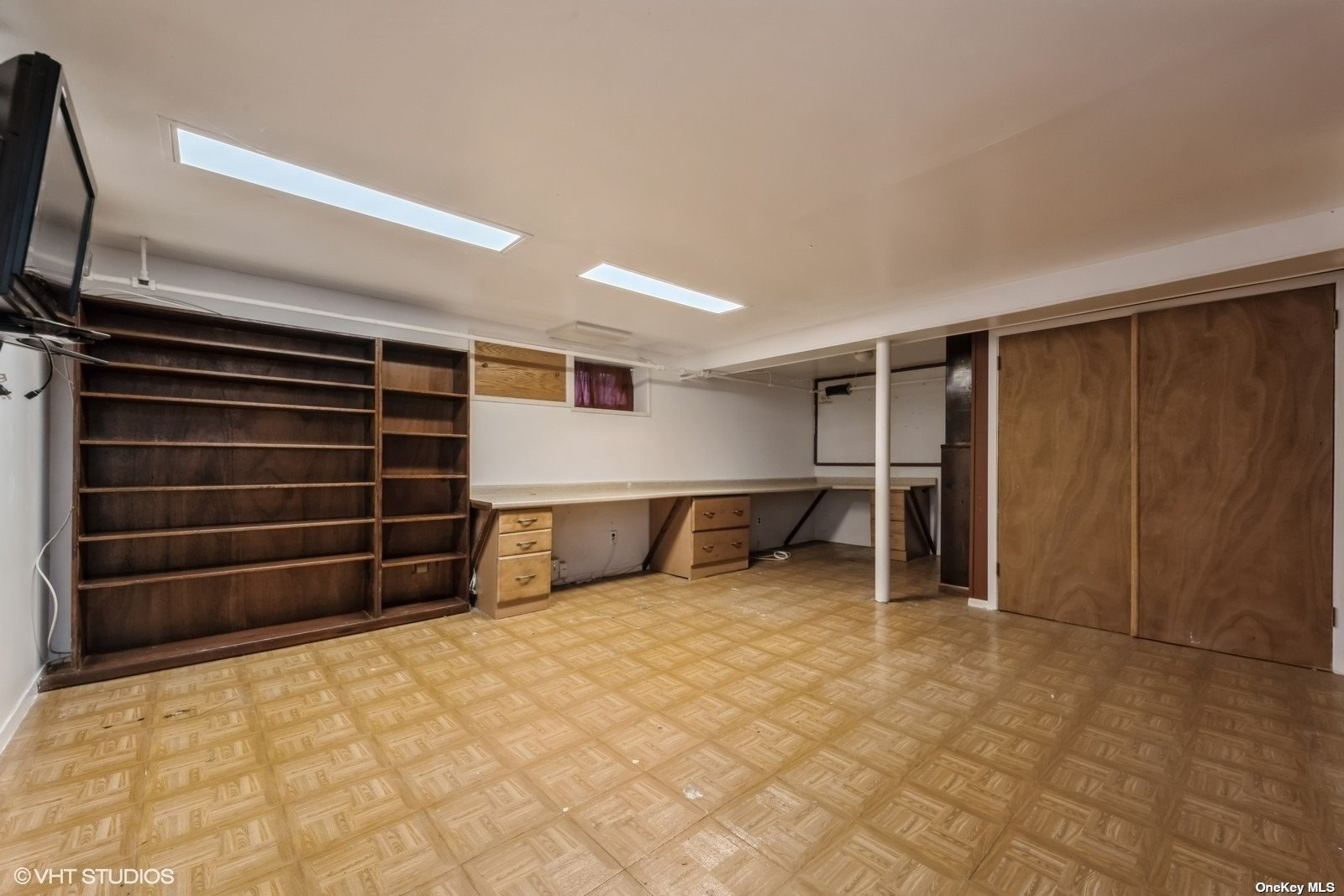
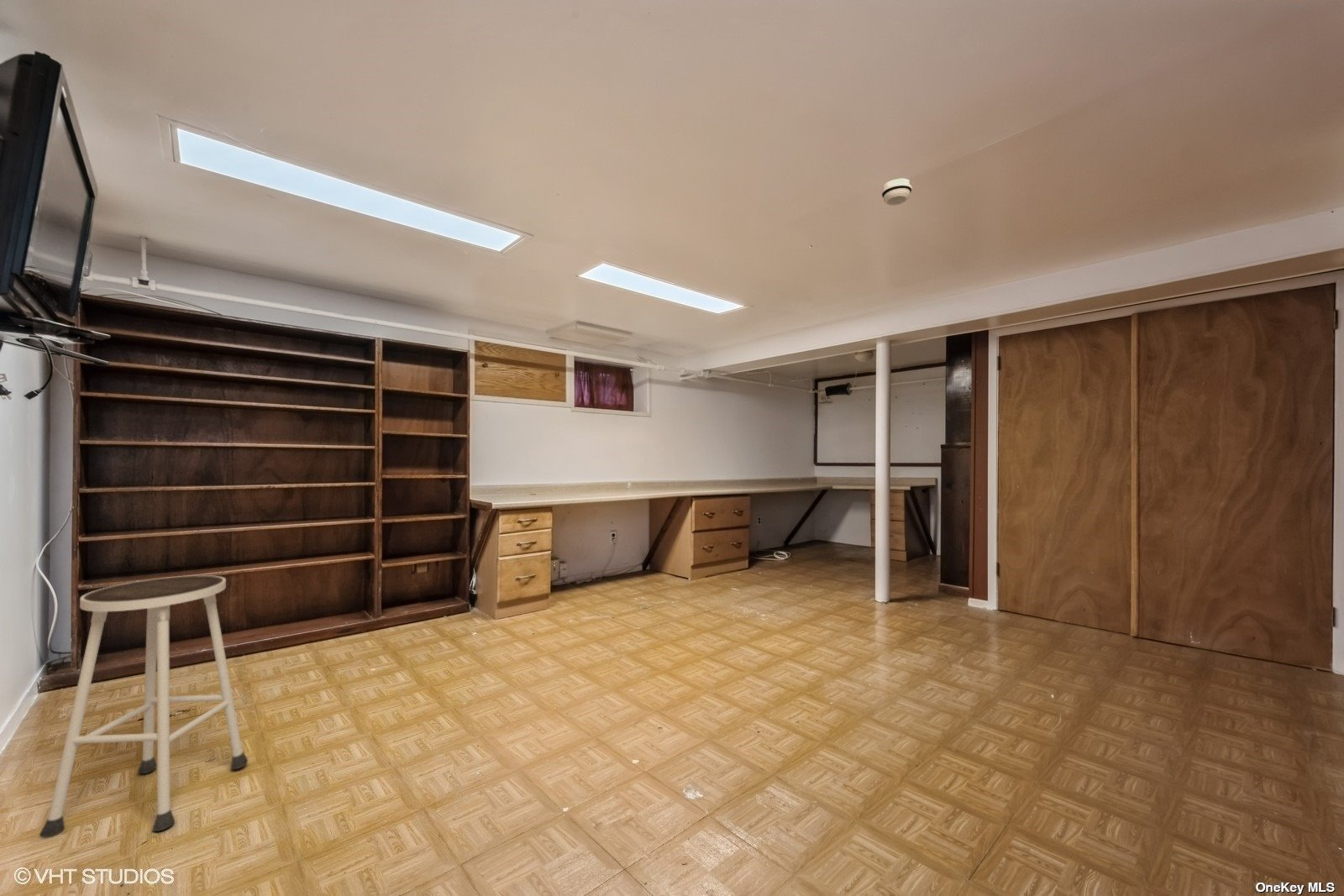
+ stool (157, 692)
+ smoke detector (896, 192)
